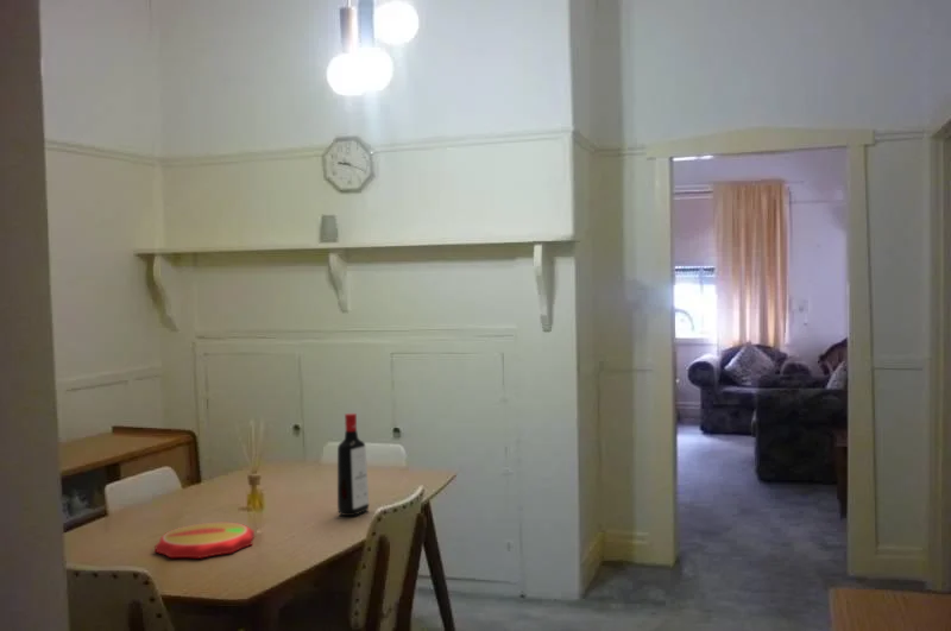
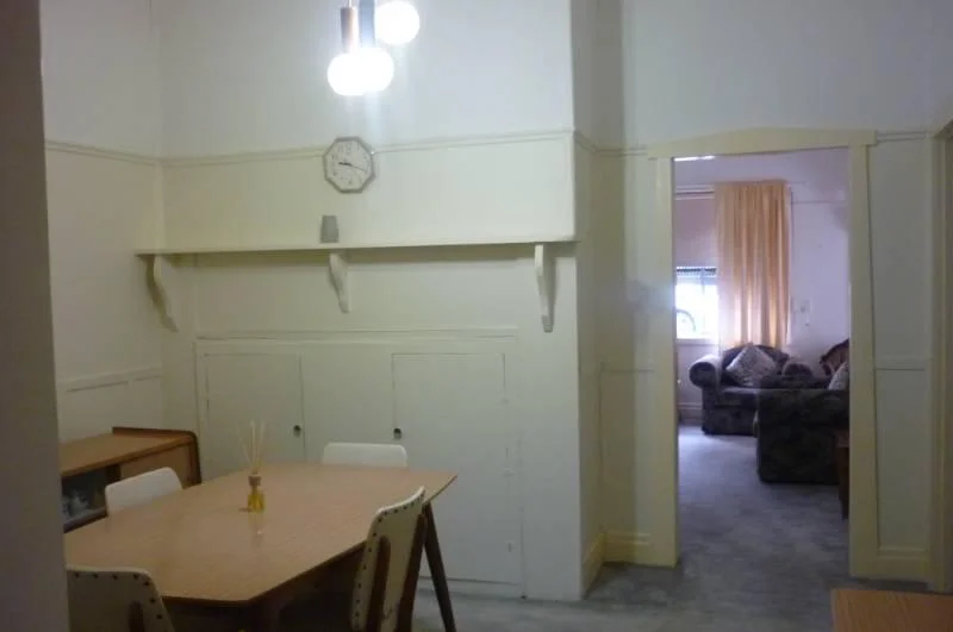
- liquor bottle (352, 462)
- plate (206, 537)
